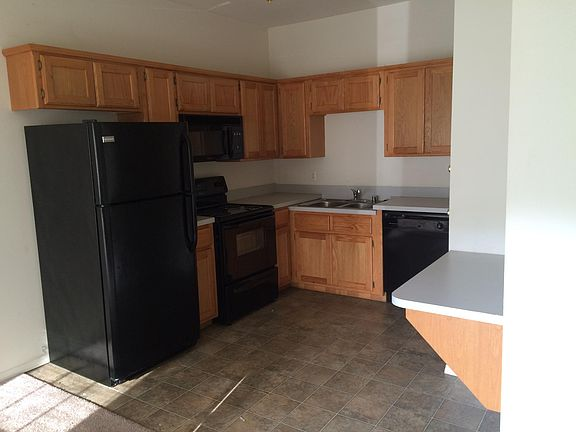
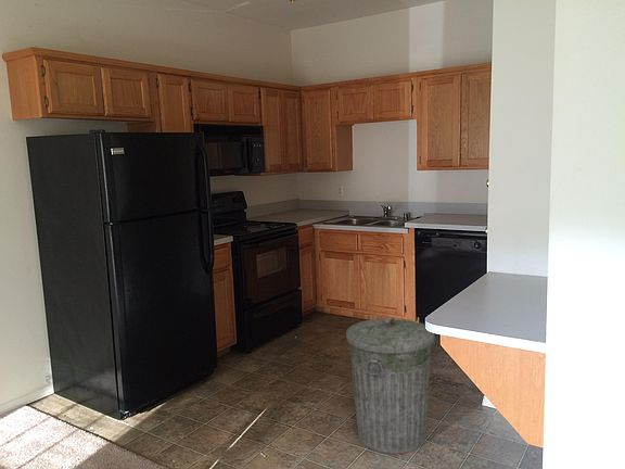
+ trash can (390, 378)
